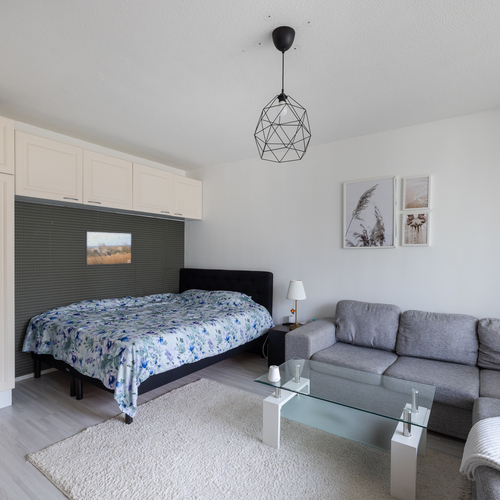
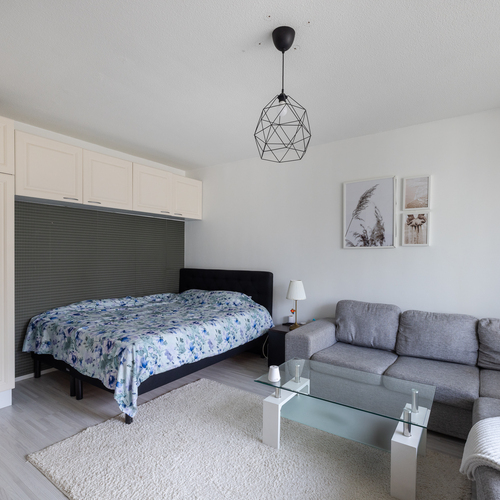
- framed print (110, 248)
